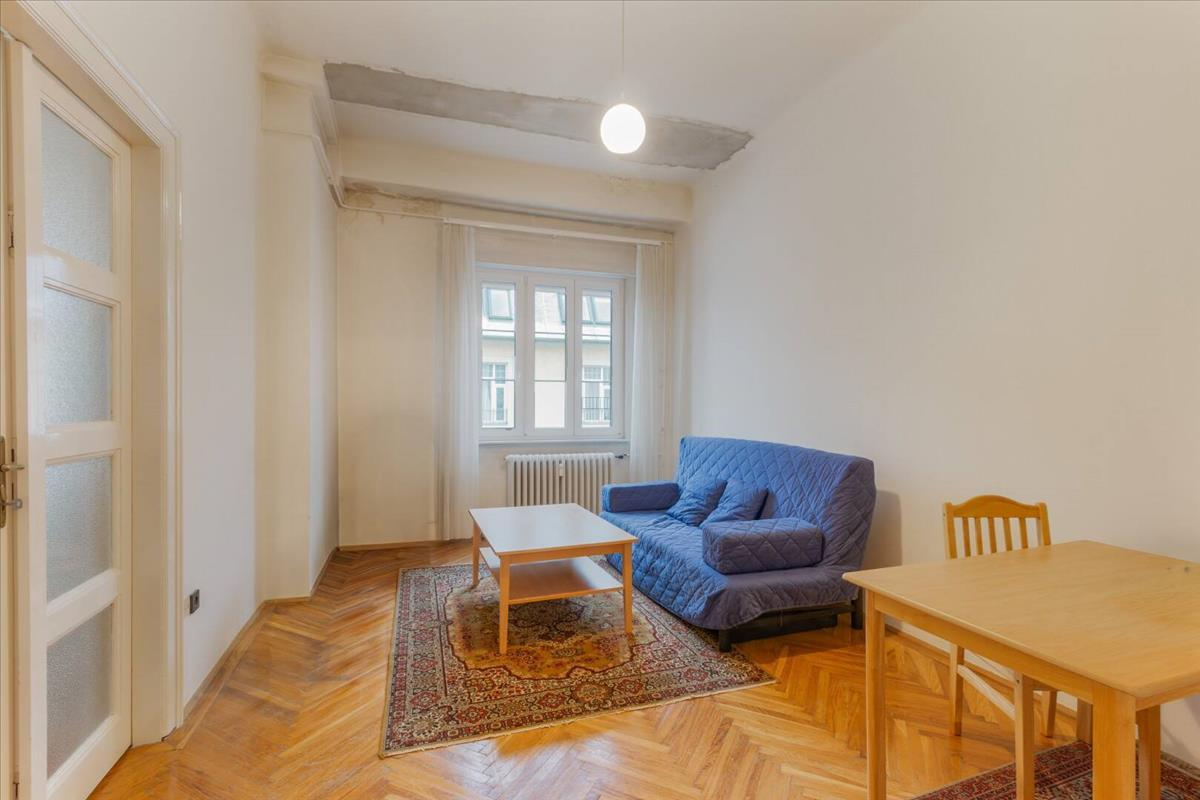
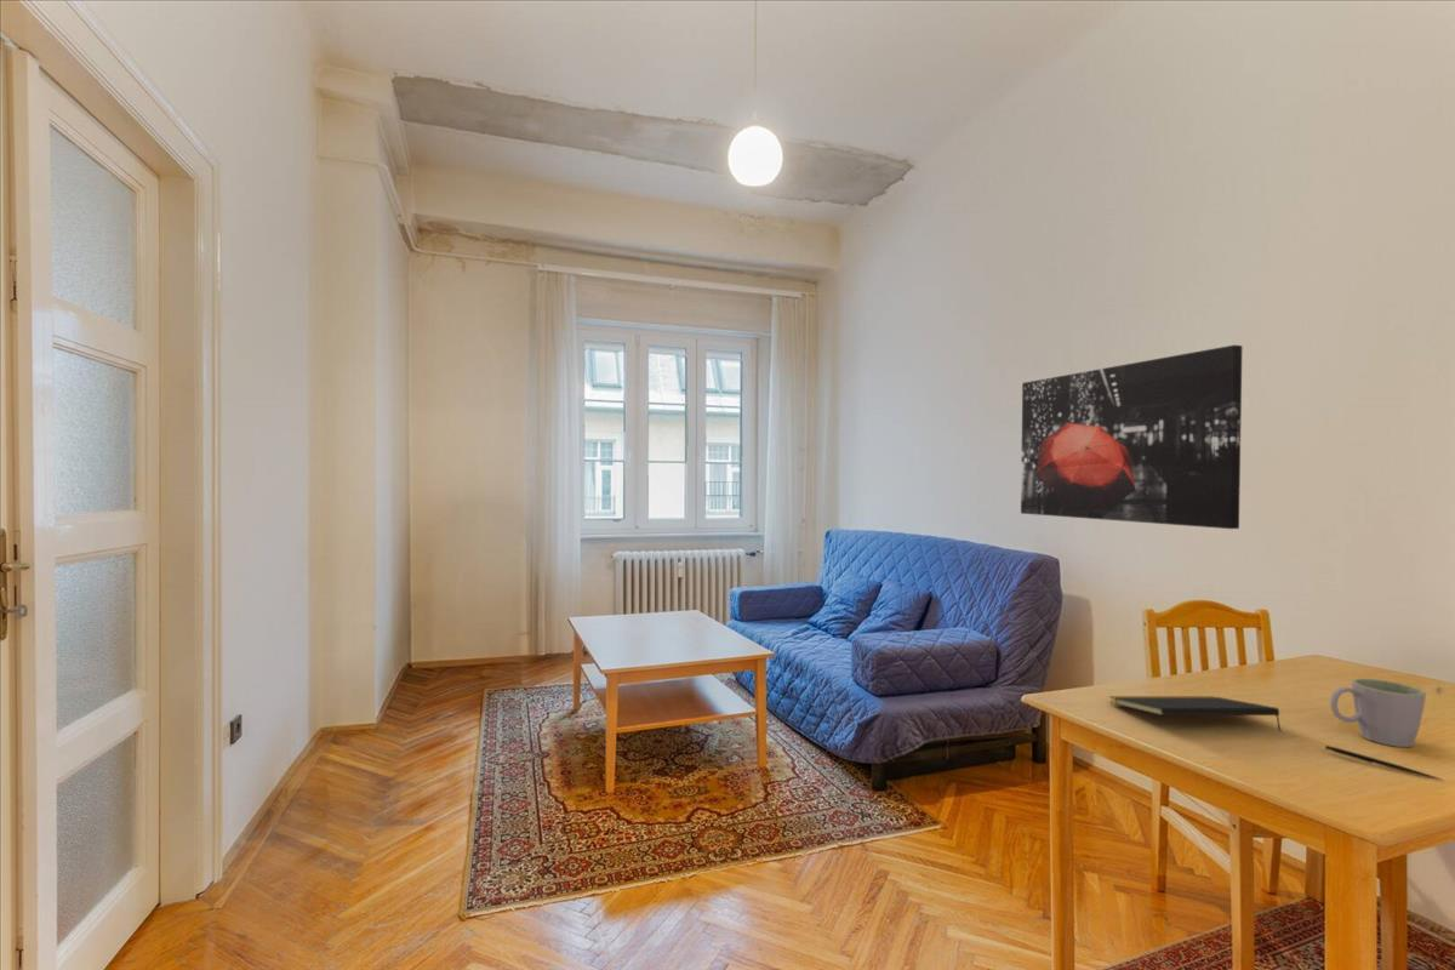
+ wall art (1112, 443)
+ mug (1374, 711)
+ notepad (1188, 704)
+ pen (1381, 761)
